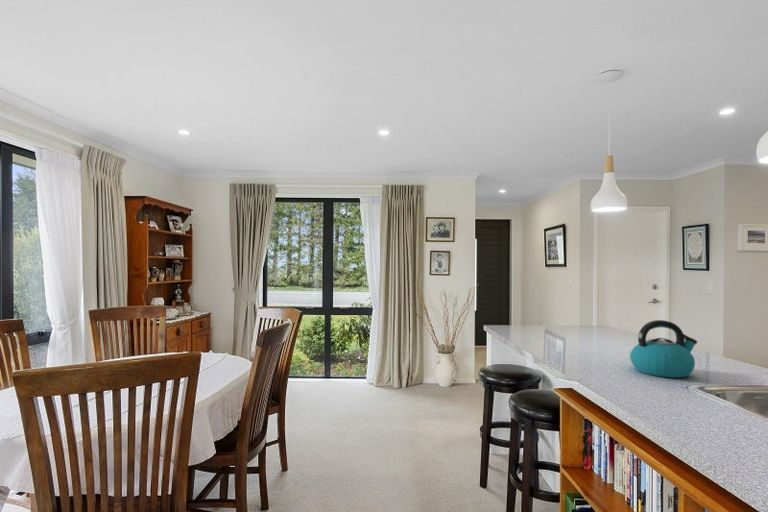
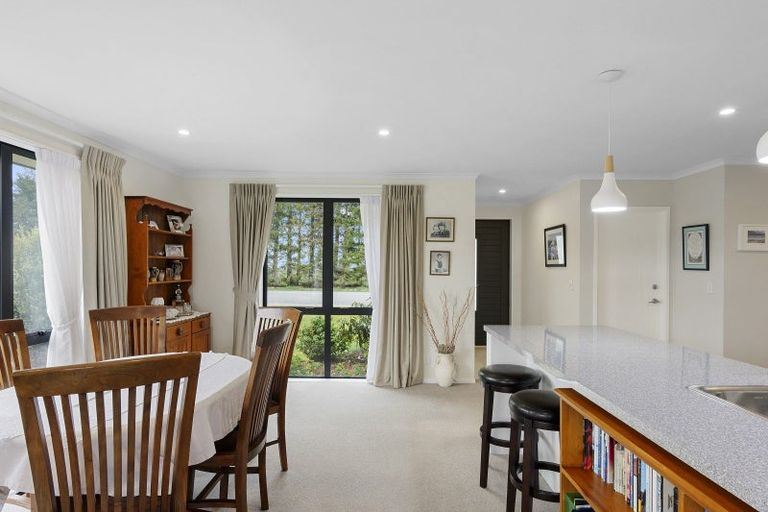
- kettle (665, 346)
